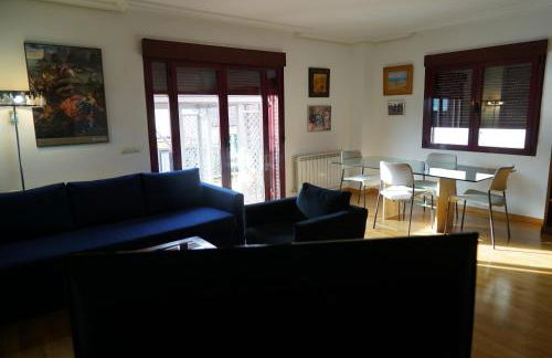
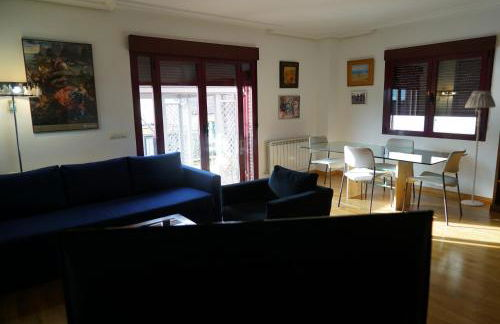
+ floor lamp (476, 148)
